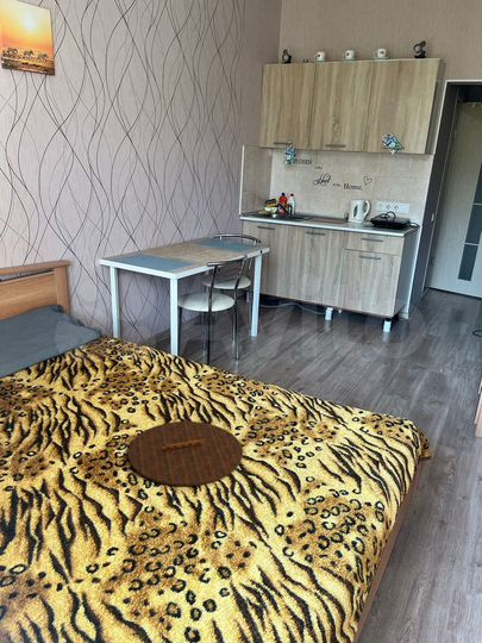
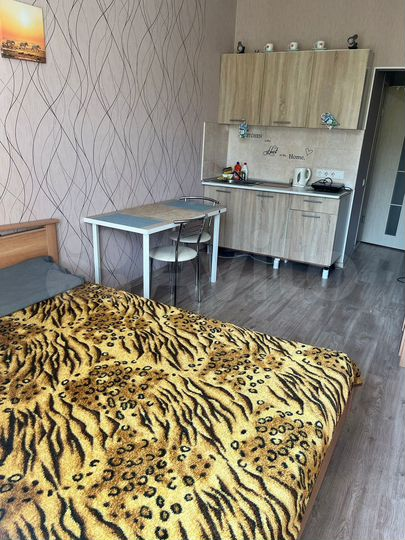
- tray (186, 447)
